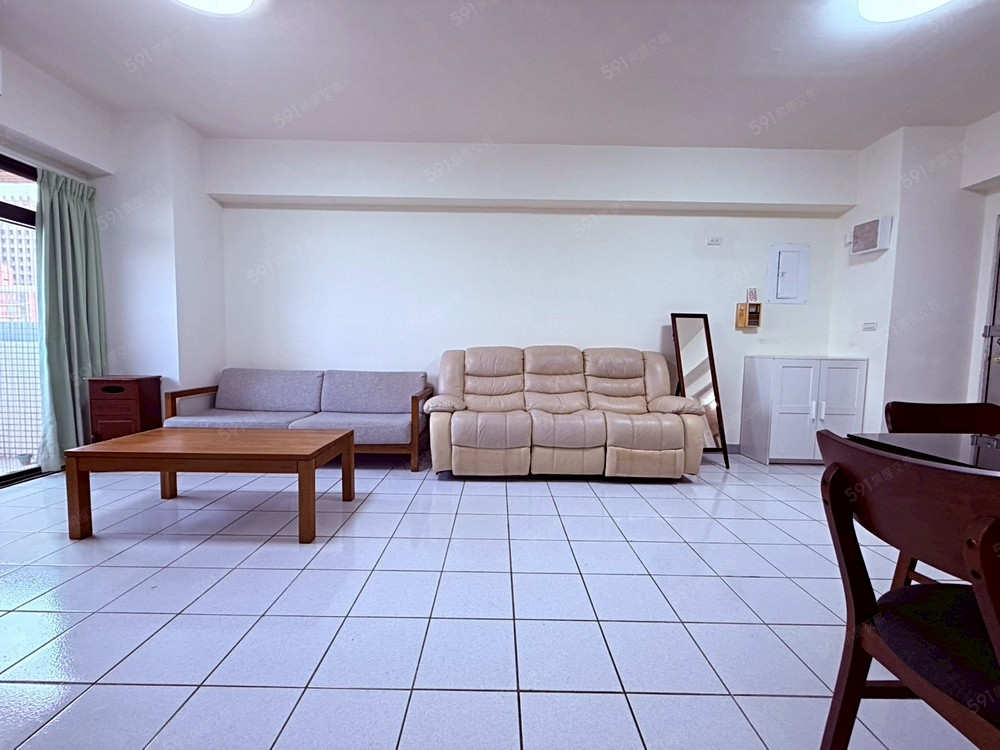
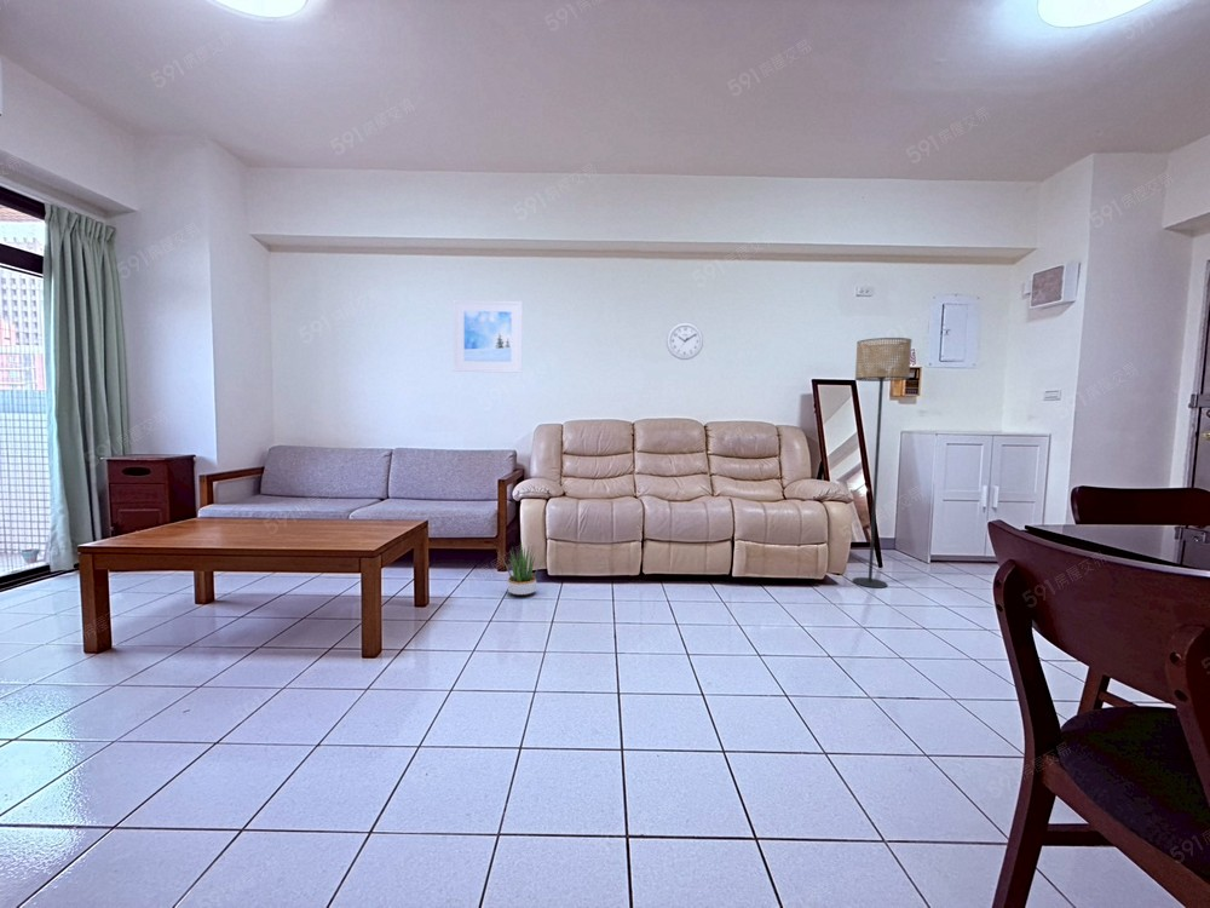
+ wall clock (685, 340)
+ potted plant (522, 569)
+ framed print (488, 337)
+ floor lamp (876, 464)
